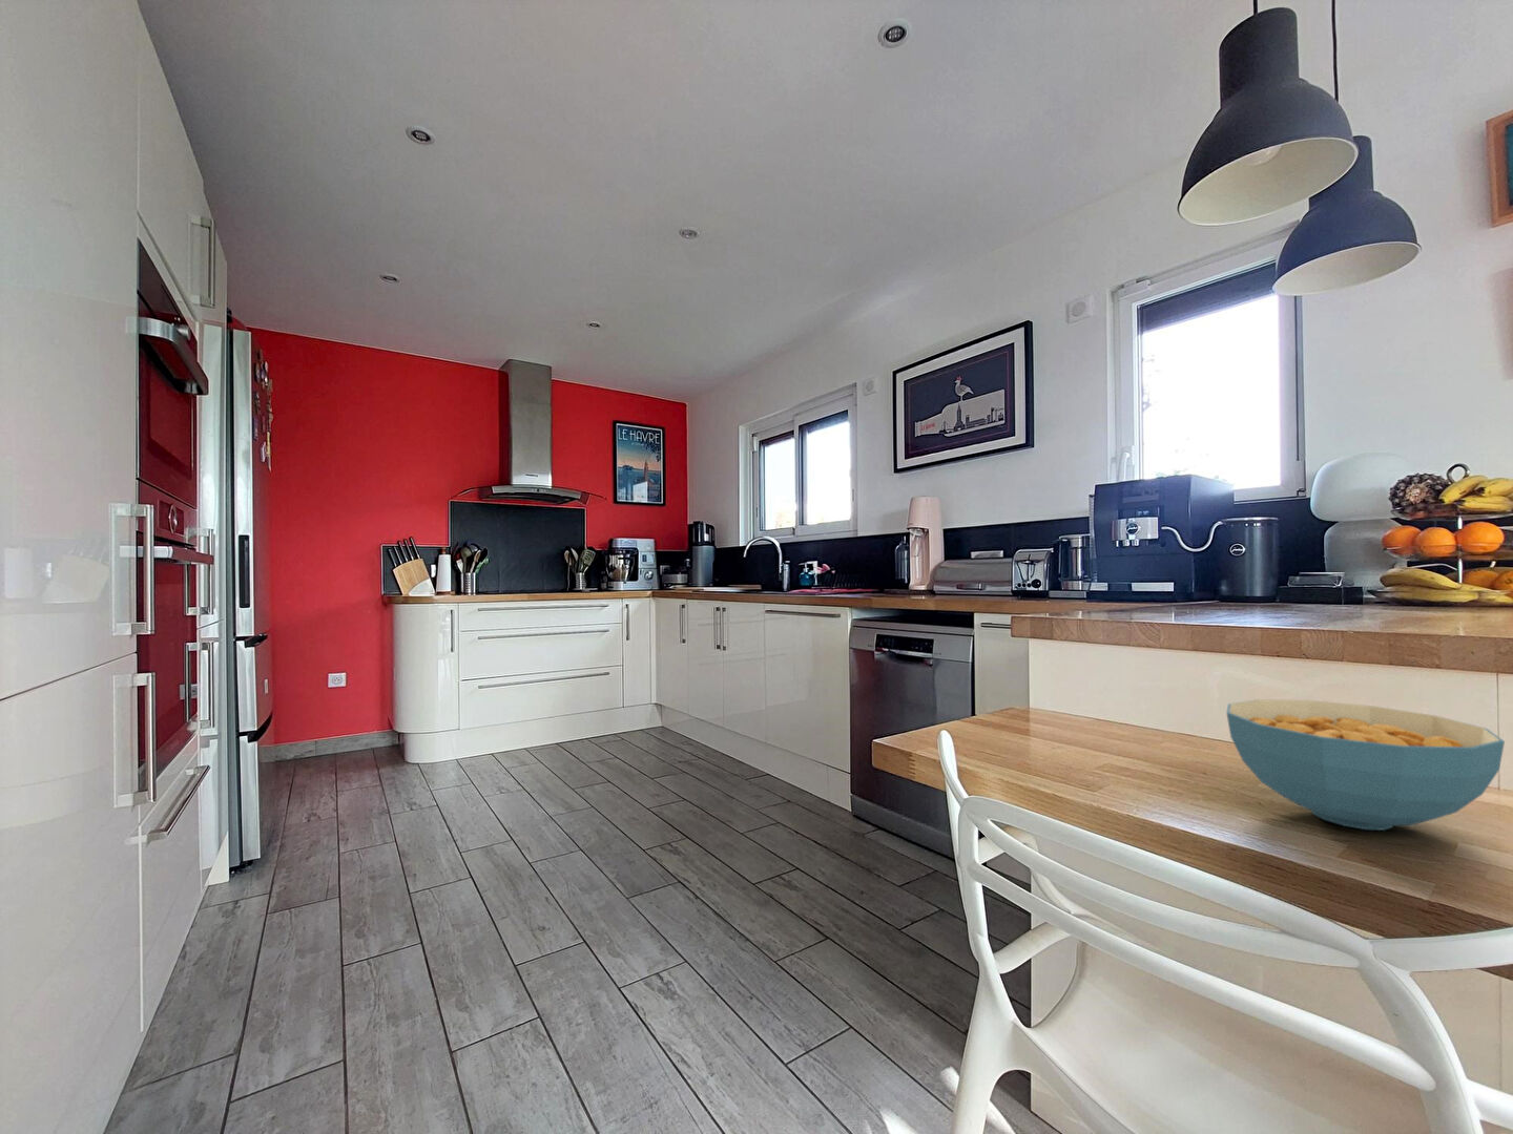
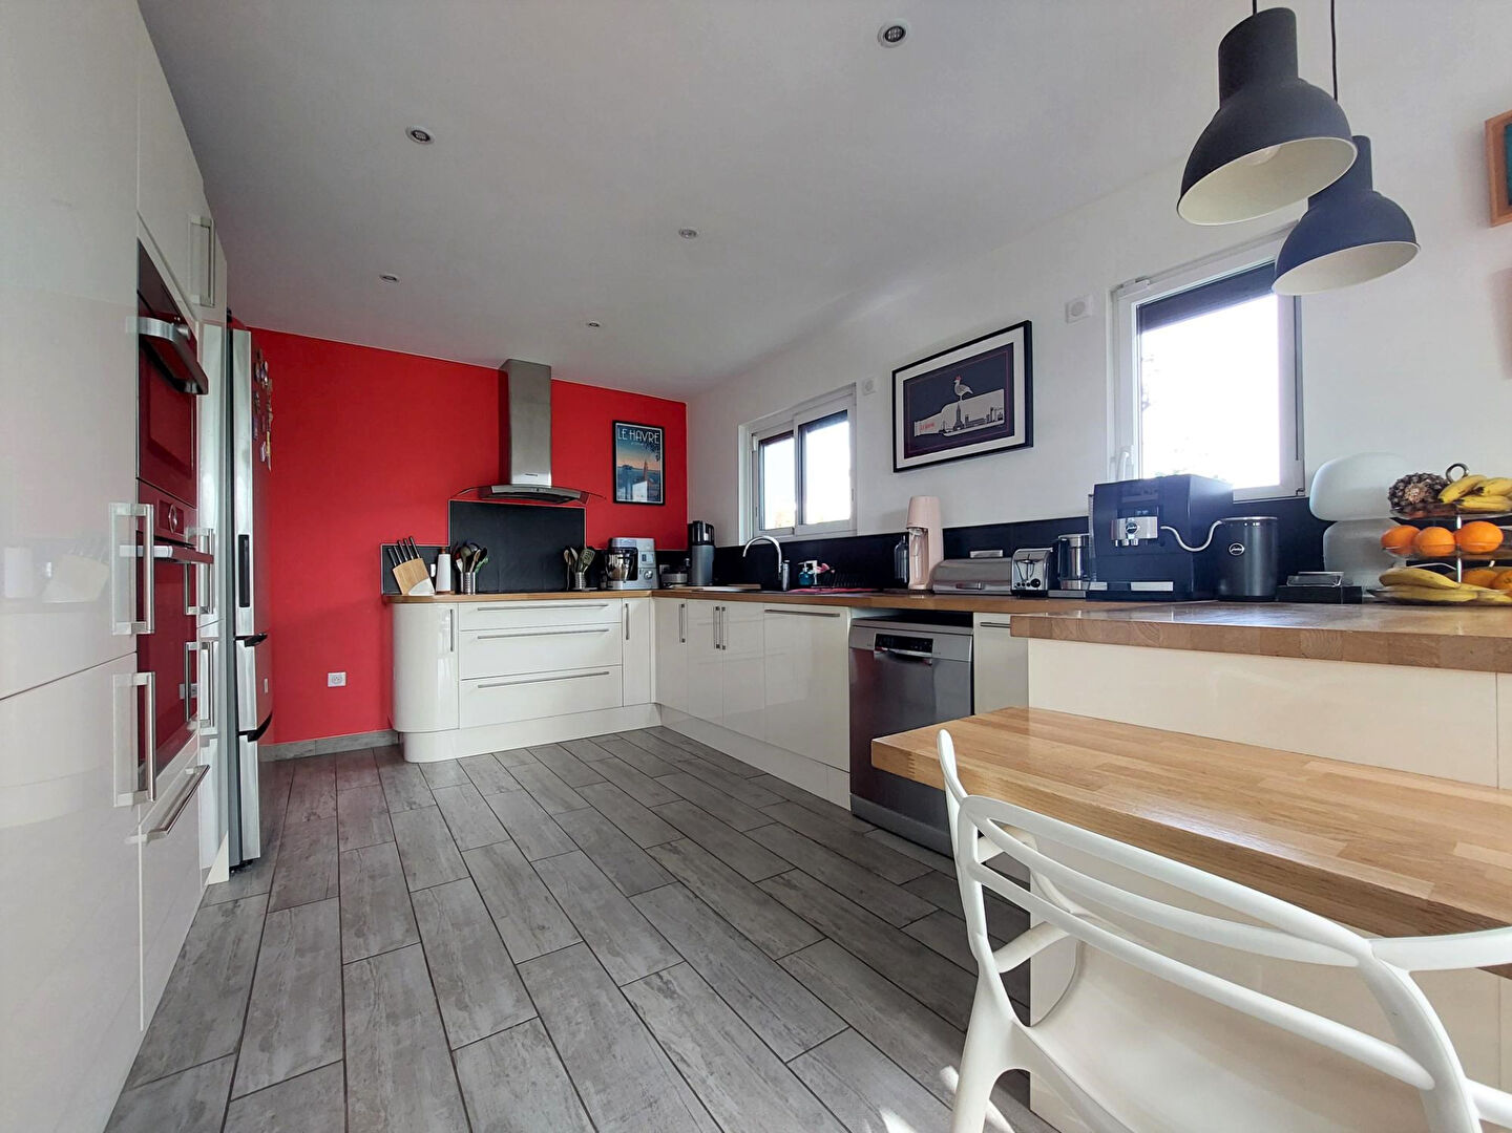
- cereal bowl (1349, 768)
